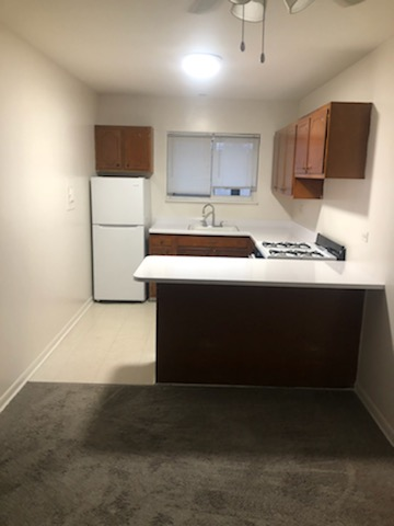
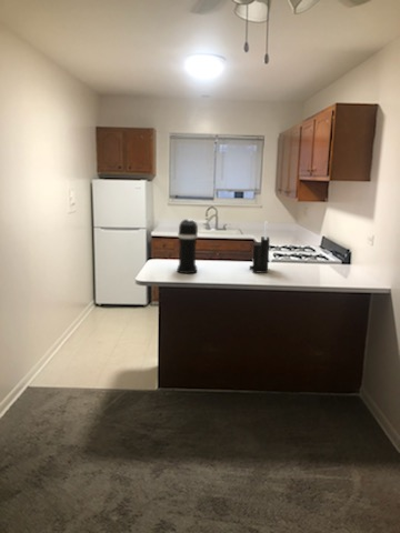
+ coffee maker (188, 244)
+ knife block (259, 245)
